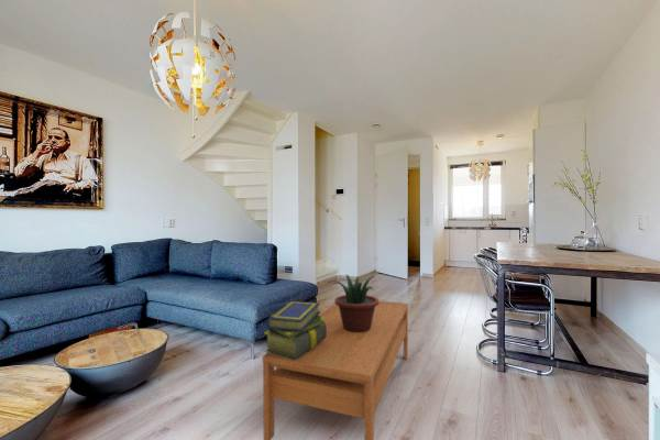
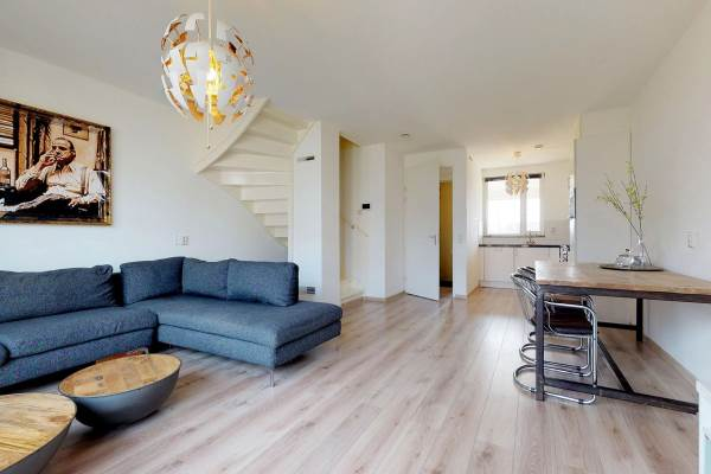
- coffee table (352, 356)
- potted plant (352, 301)
- stack of books (296, 327)
